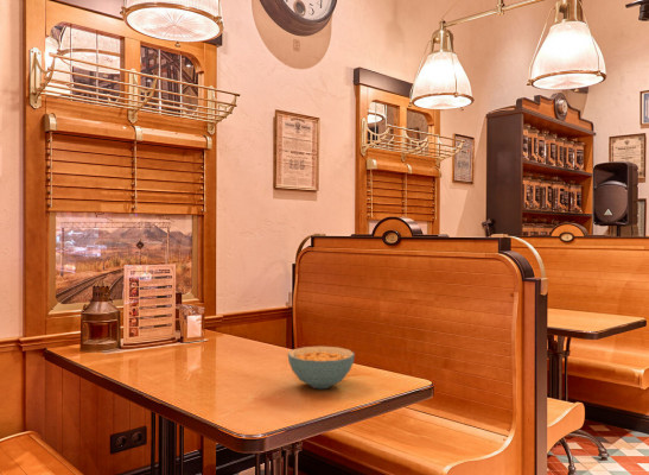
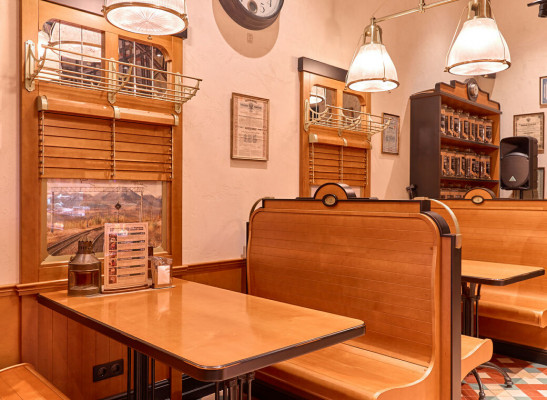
- cereal bowl (320, 369)
